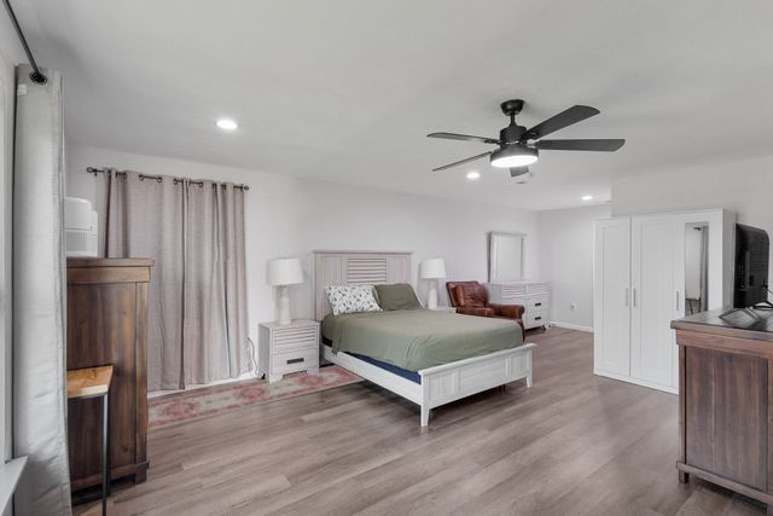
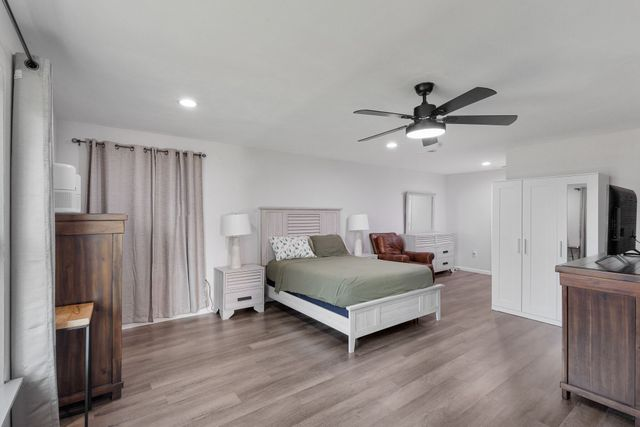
- rug (252, 393)
